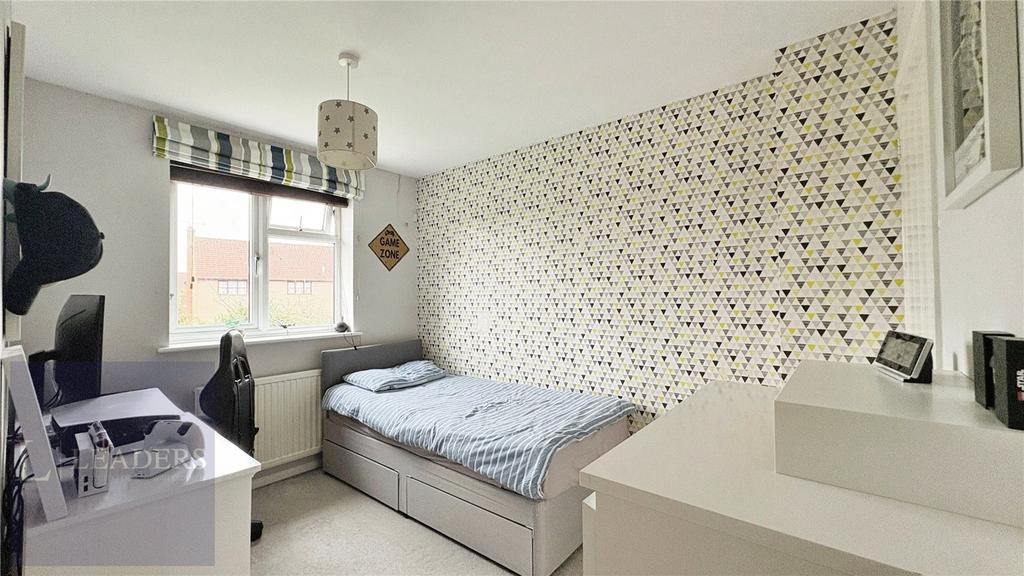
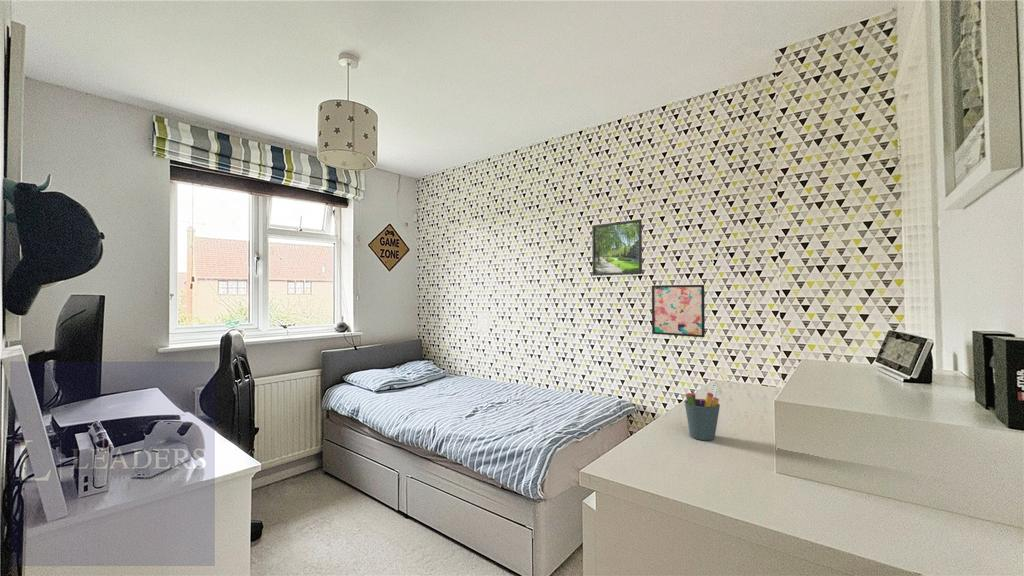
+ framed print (616, 248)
+ wall art (677, 310)
+ pen holder (702, 410)
